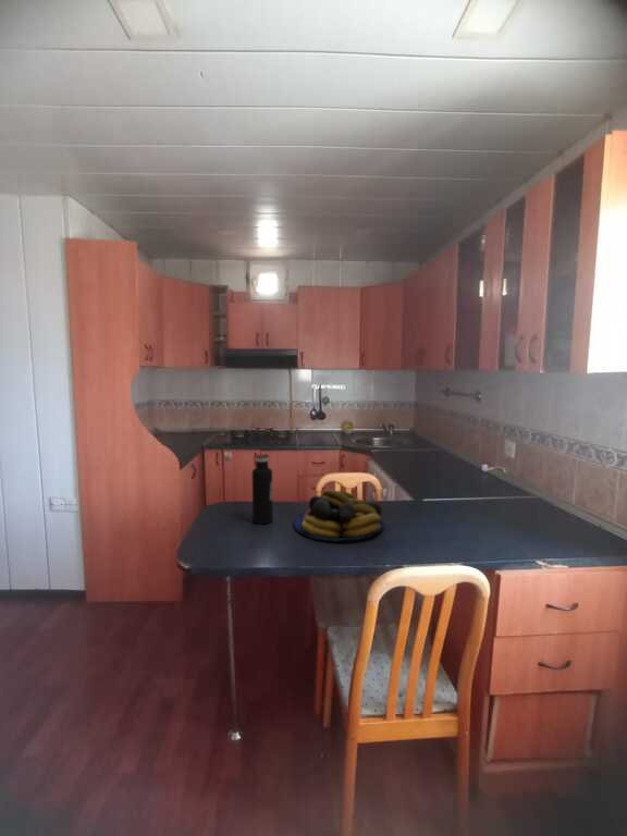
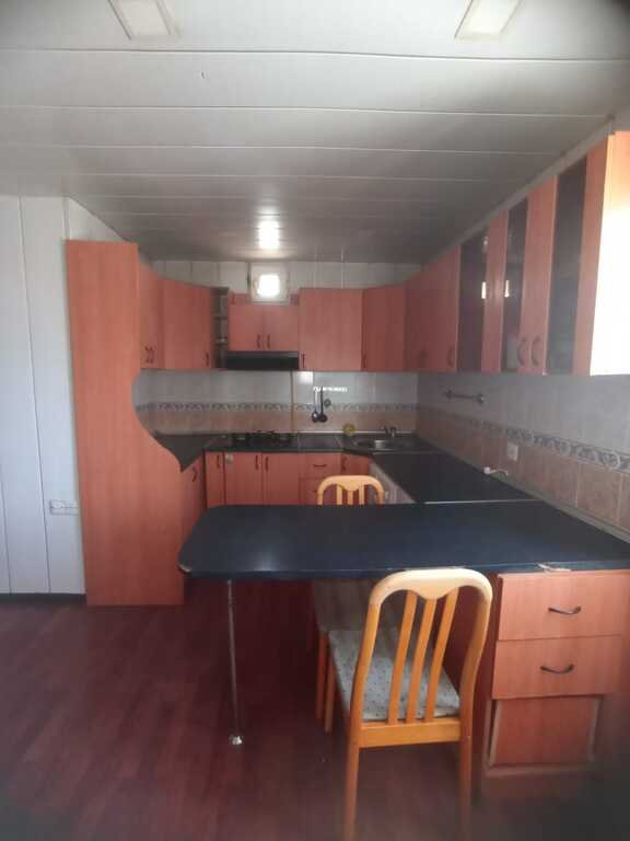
- fruit bowl (337, 507)
- water bottle (262, 488)
